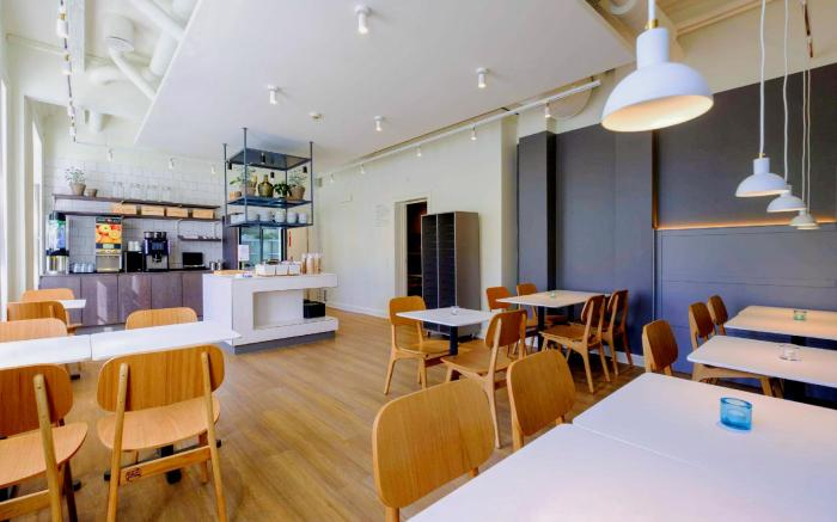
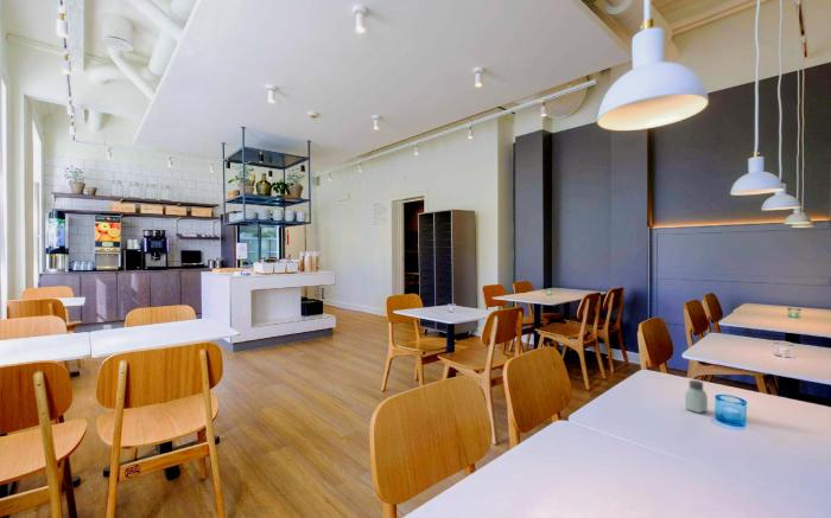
+ saltshaker (696, 395)
